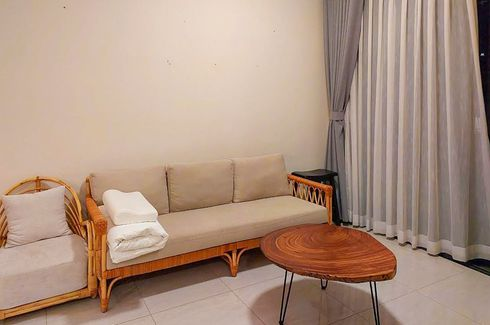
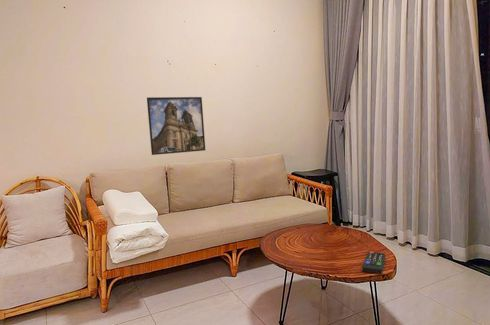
+ remote control (374, 261)
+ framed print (177, 125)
